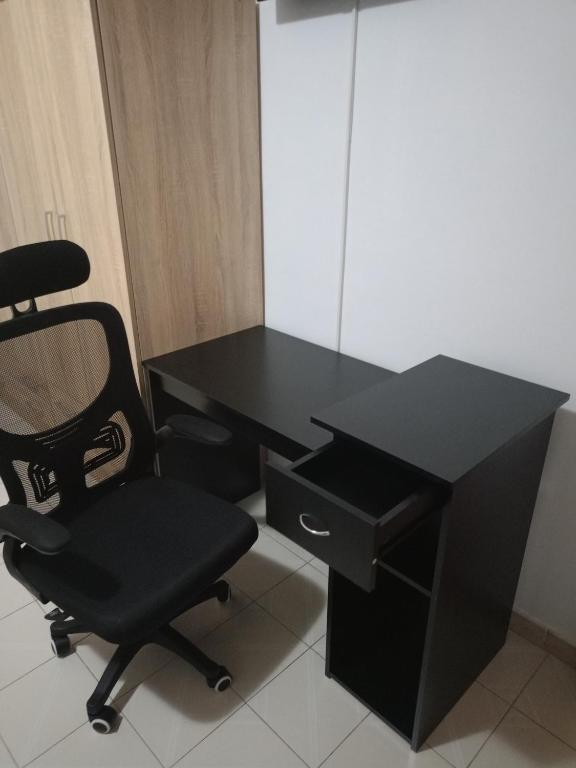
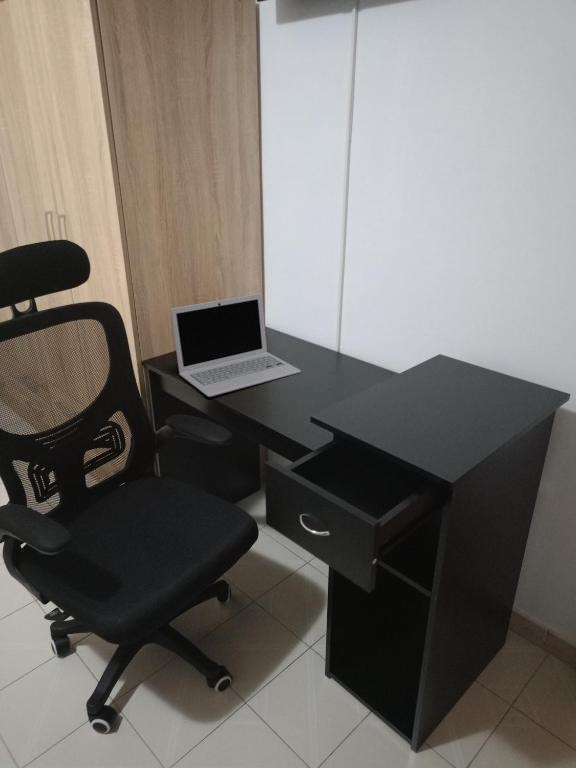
+ laptop (237, 341)
